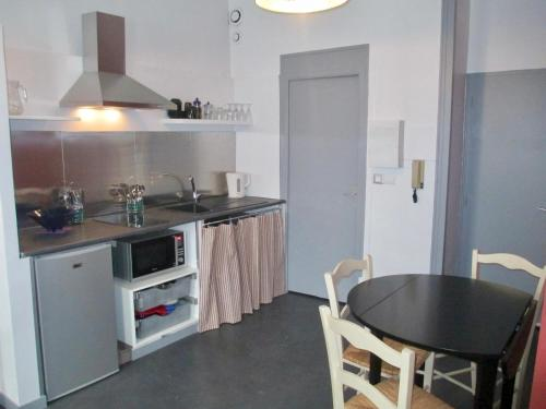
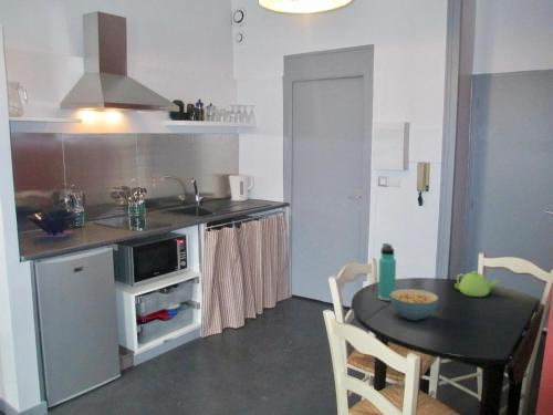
+ cereal bowl (413, 307)
+ teapot (476, 282)
+ thermos bottle (387, 271)
